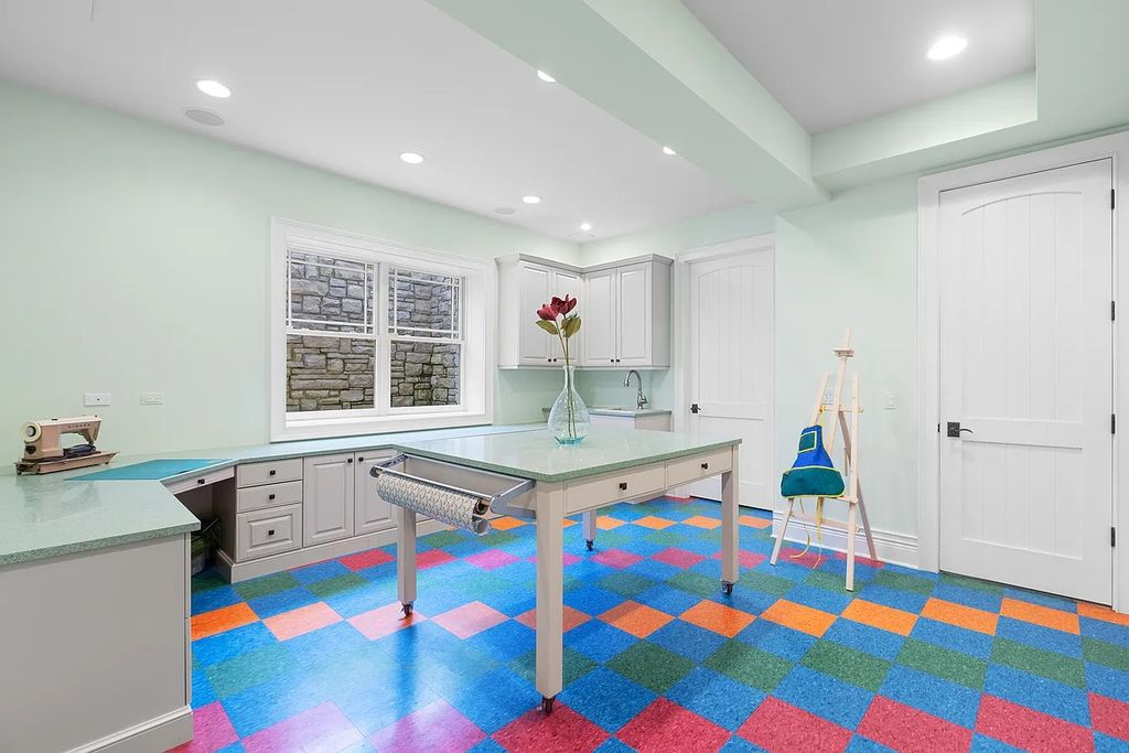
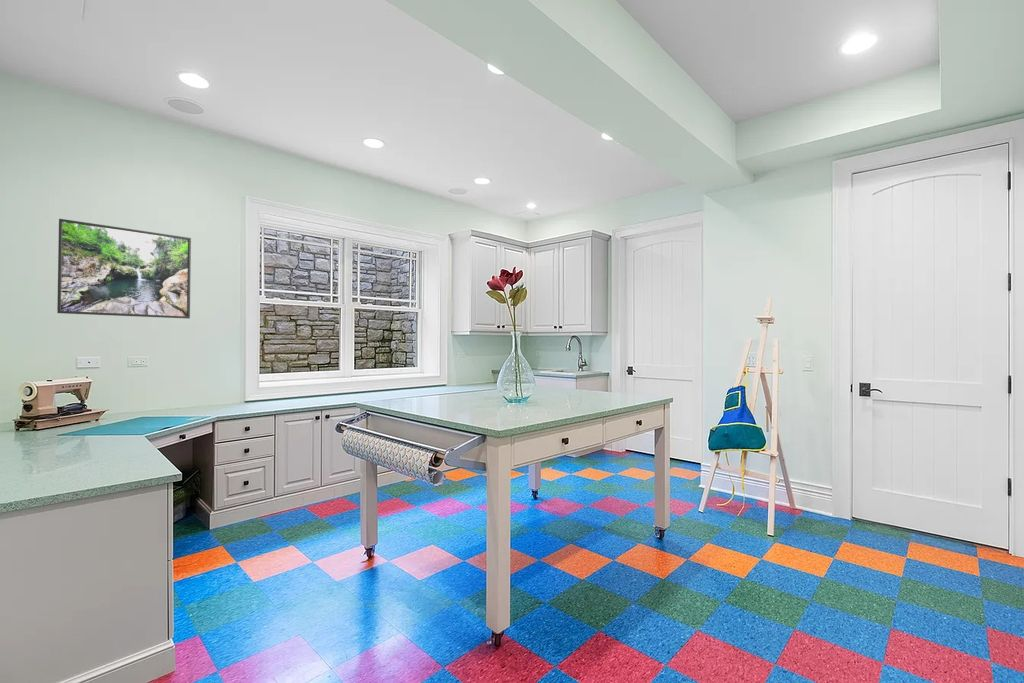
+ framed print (129, 272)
